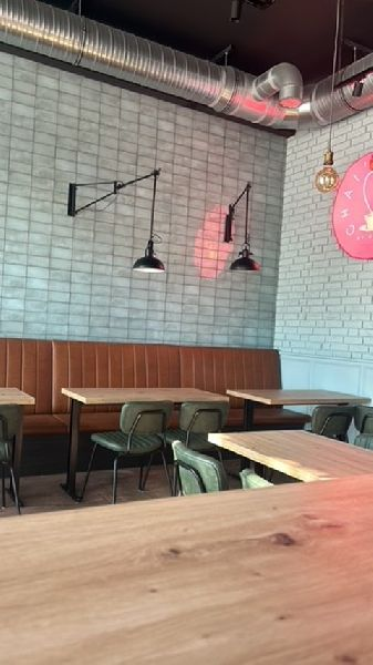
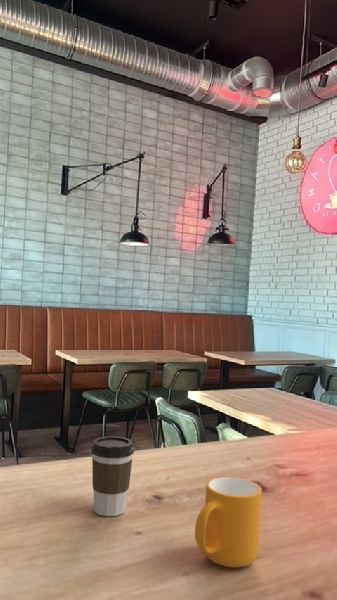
+ mug (224, 525)
+ coffee cup (111, 475)
